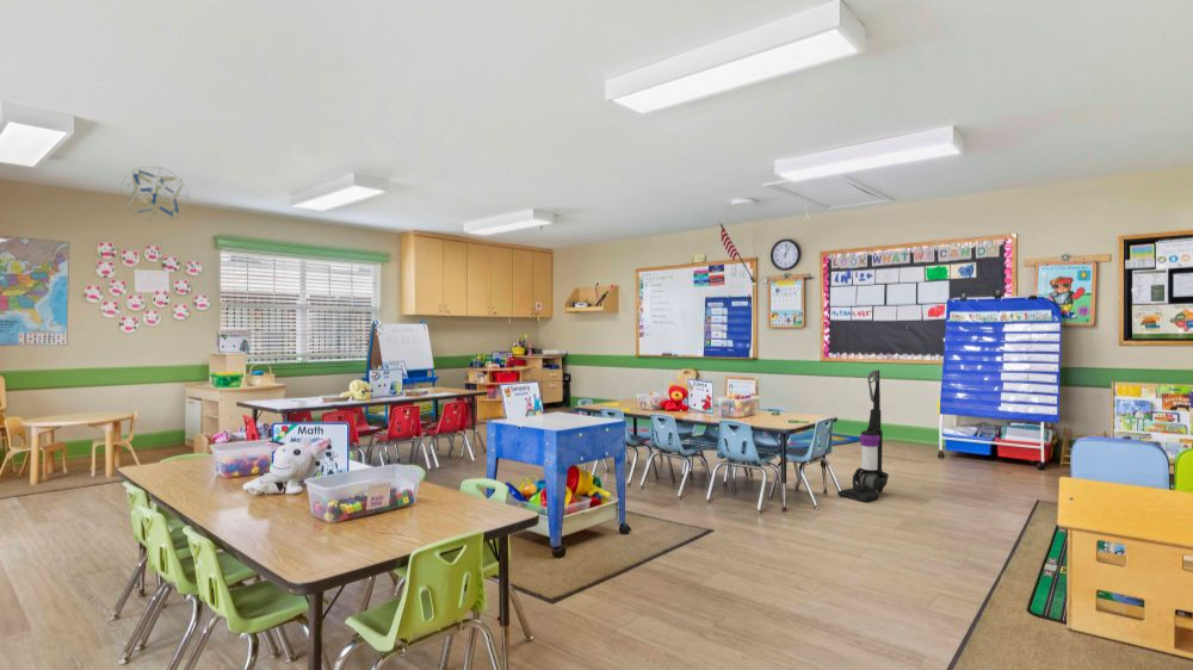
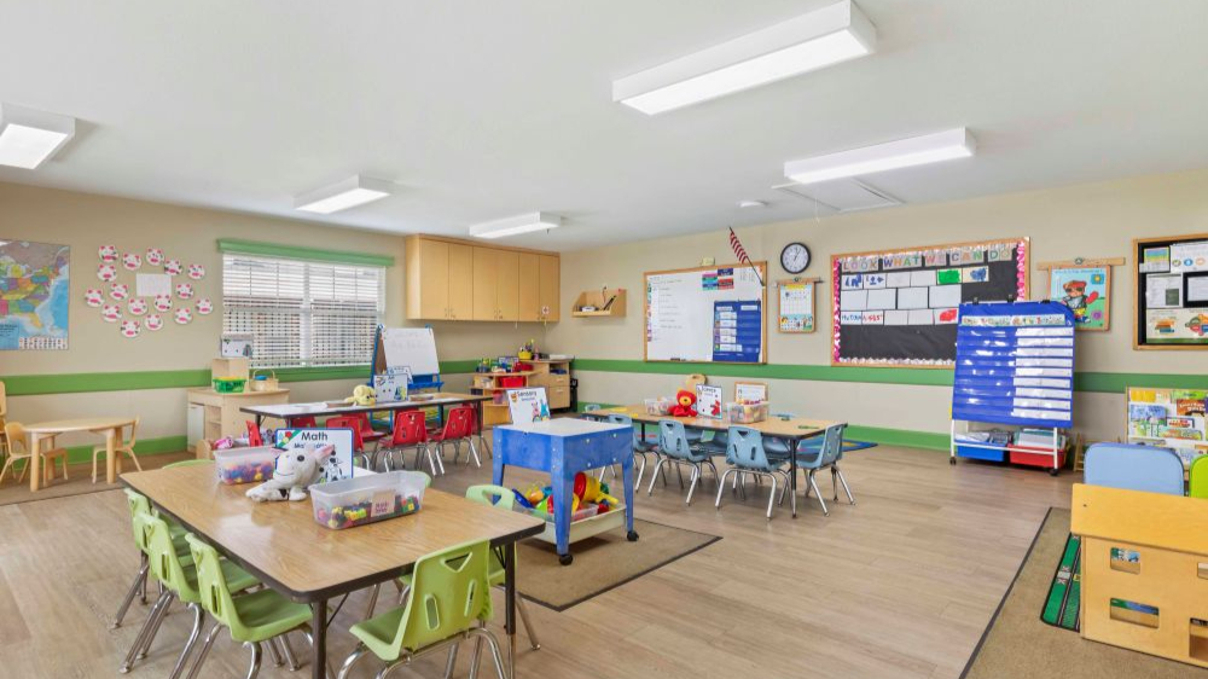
- hanging mobile (155, 194)
- vacuum cleaner (866, 433)
